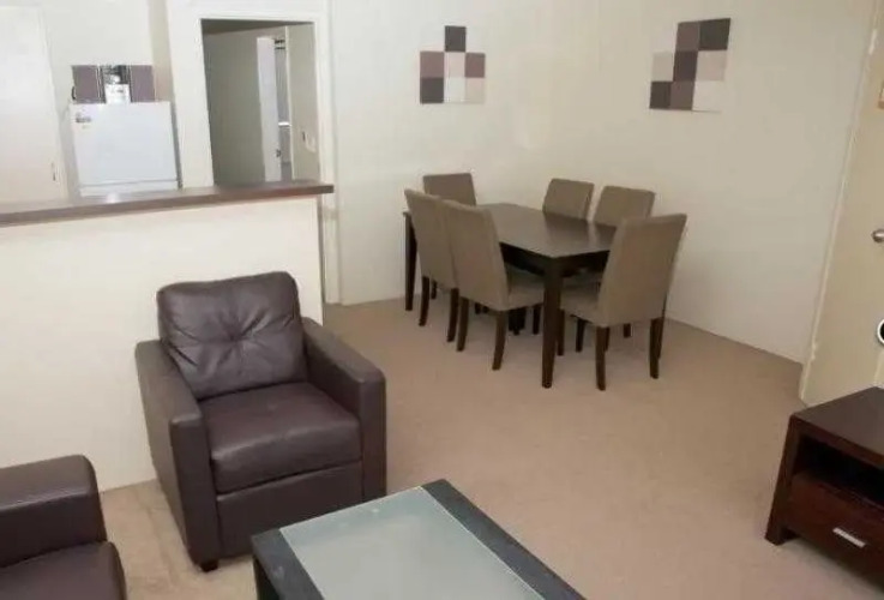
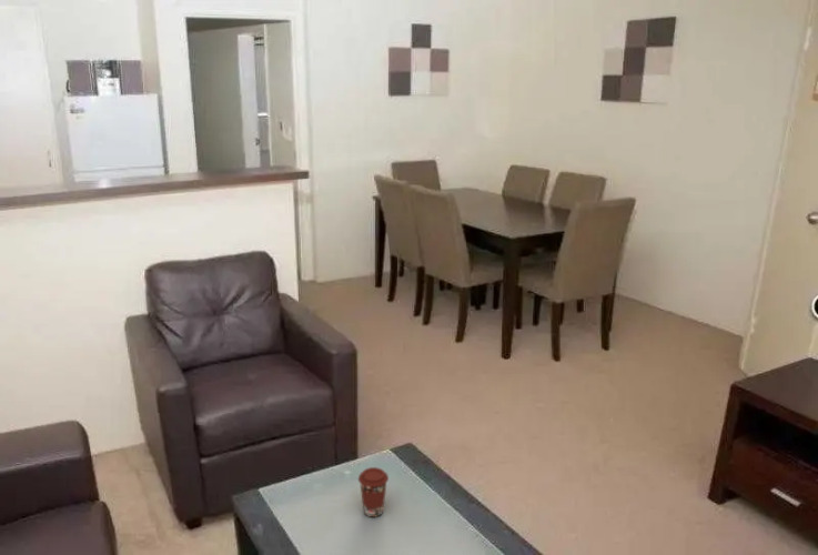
+ coffee cup (373, 492)
